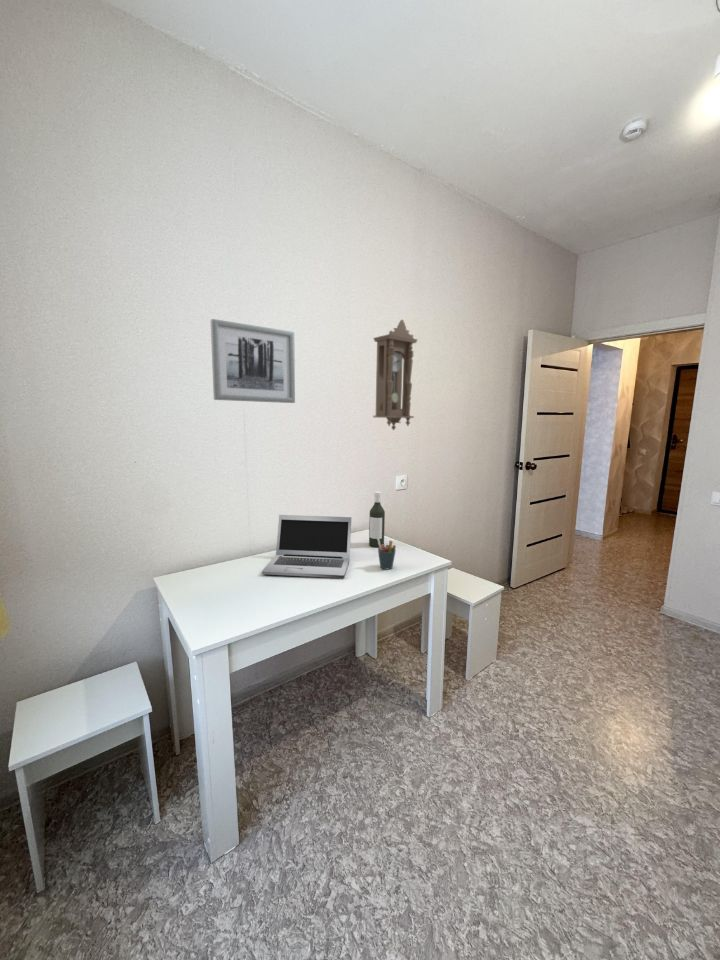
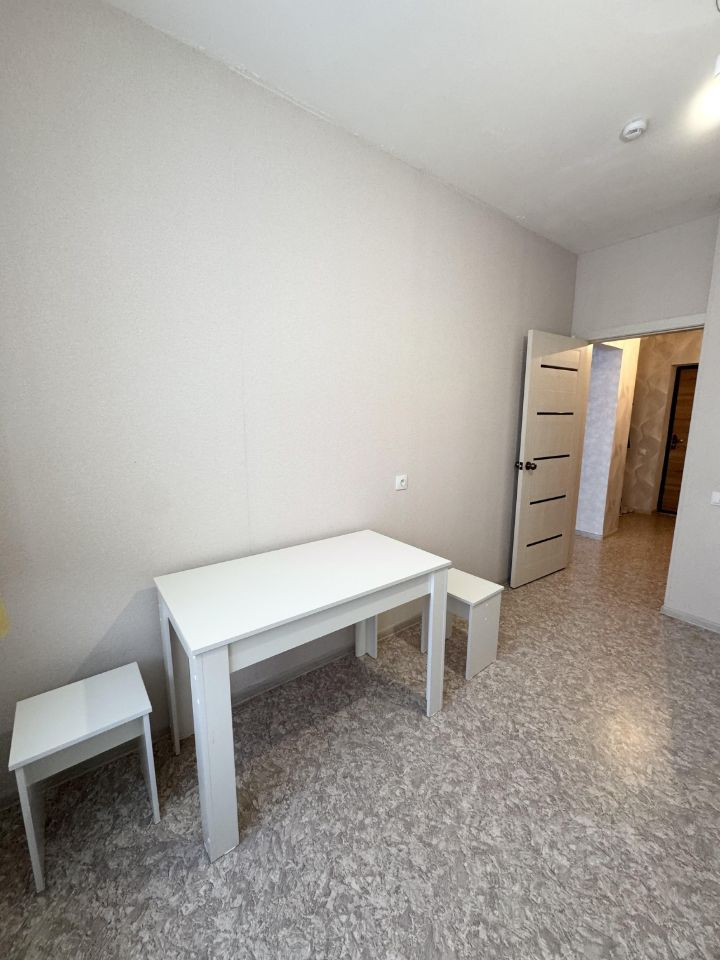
- laptop (309, 544)
- bottle (377, 518)
- pendulum clock (394, 377)
- pen holder (386, 553)
- wall art (255, 364)
